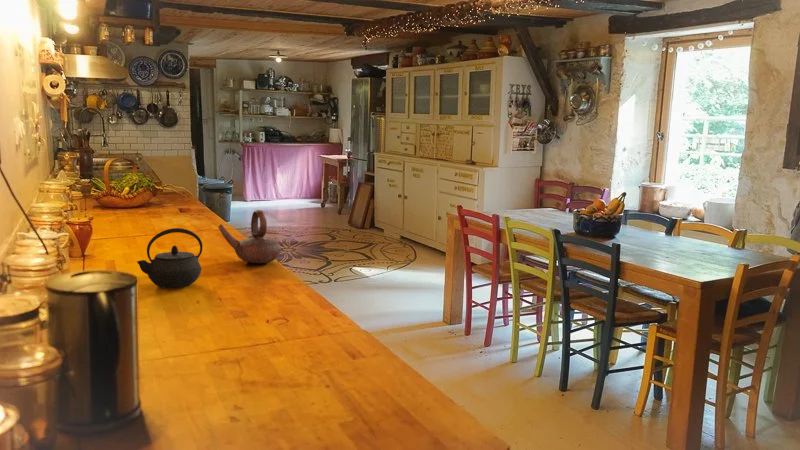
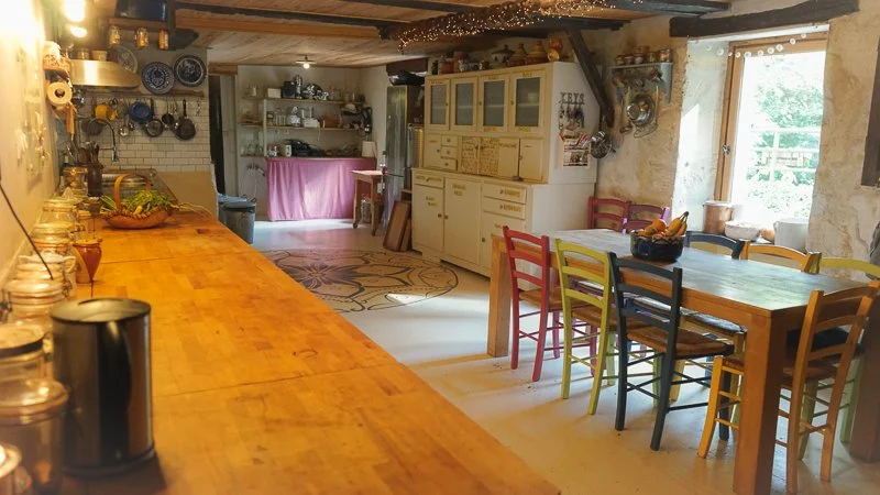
- teapot (250, 238)
- kettle (170, 257)
